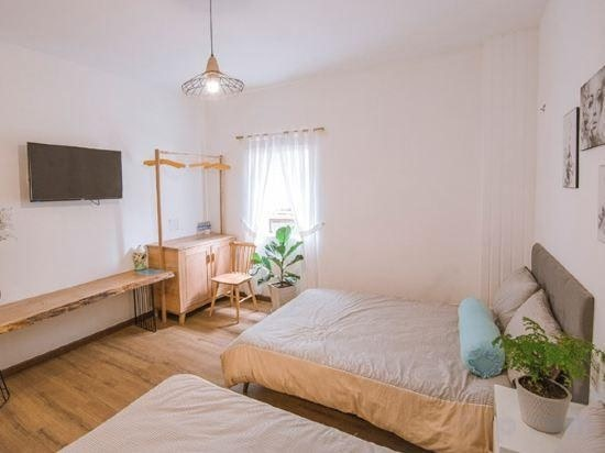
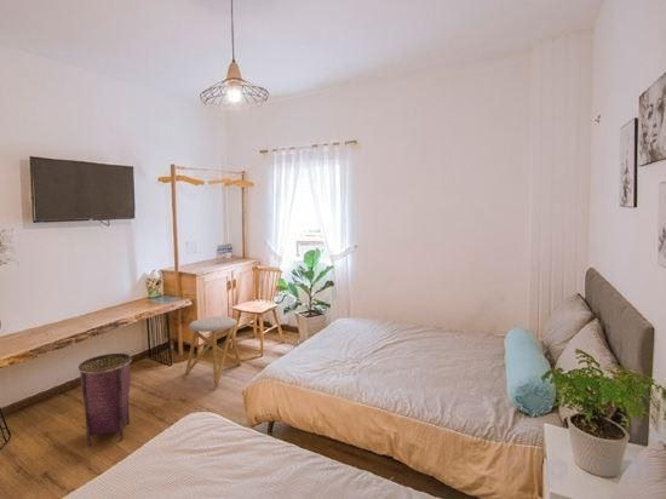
+ woven basket (107, 397)
+ stool (213, 349)
